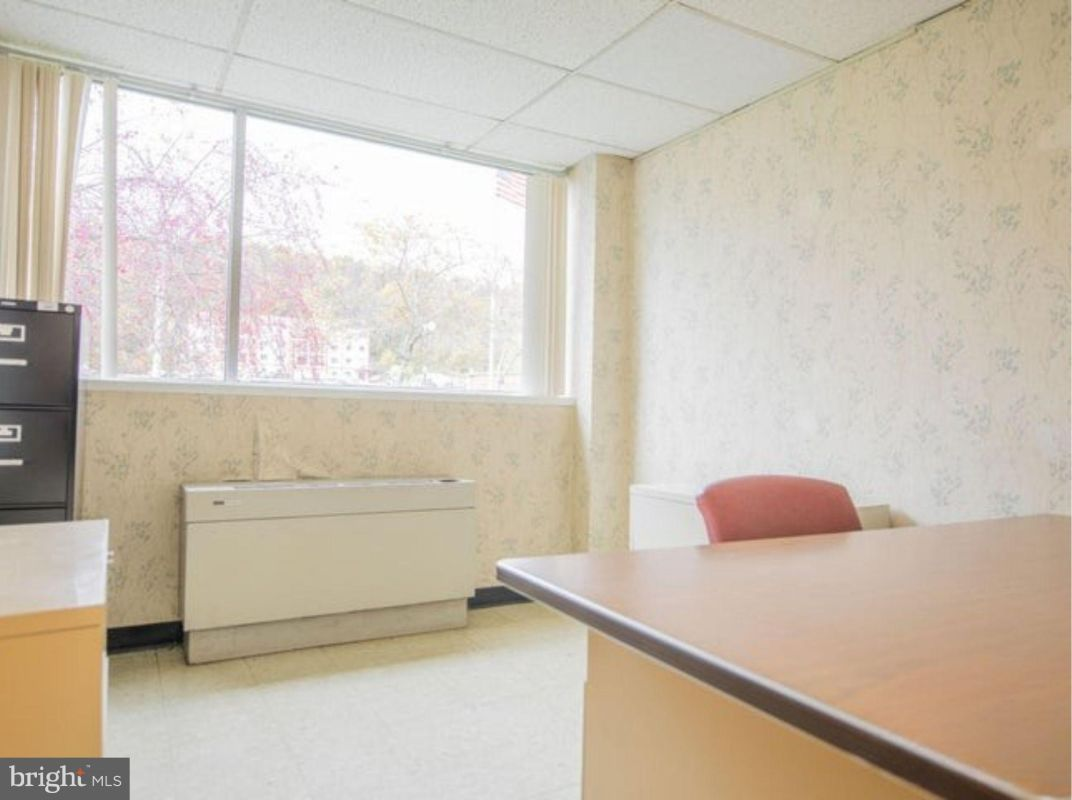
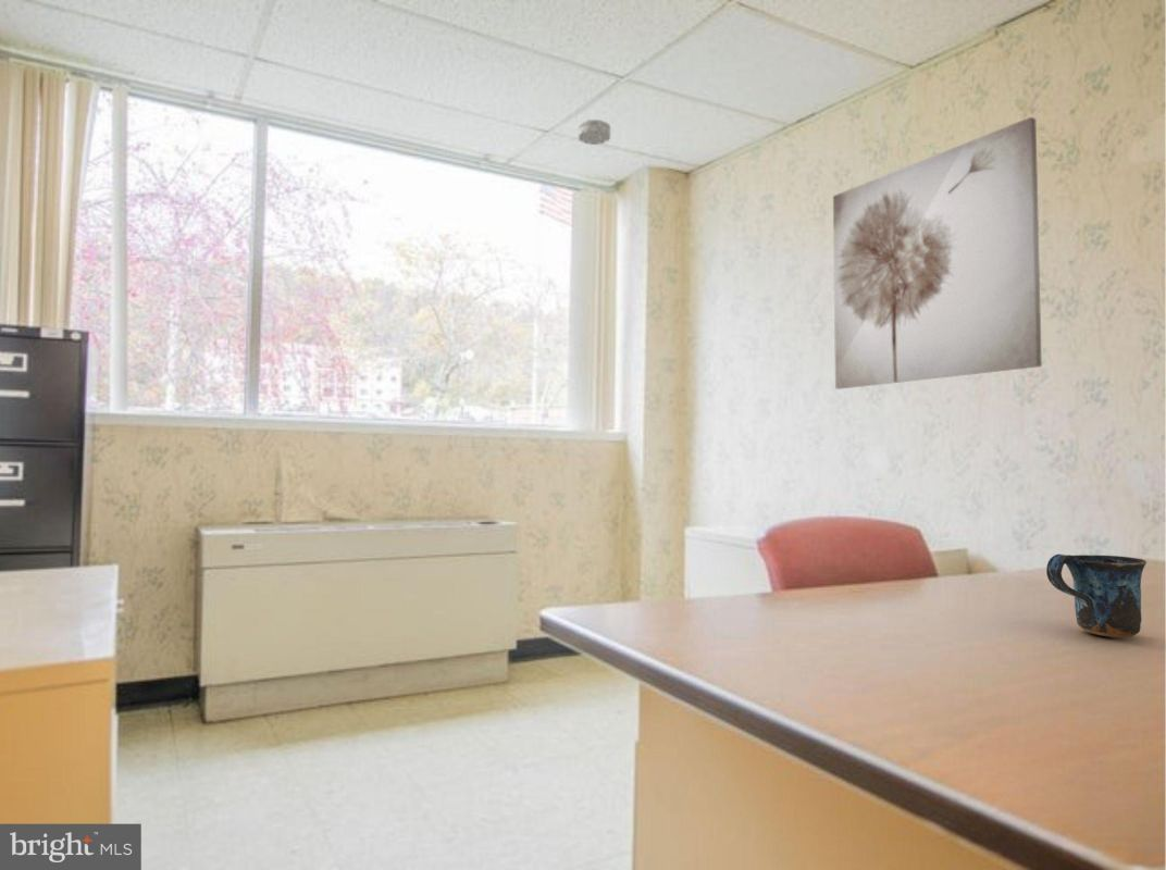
+ wall art (923, 270)
+ mug (1091, 592)
+ smoke detector (594, 130)
